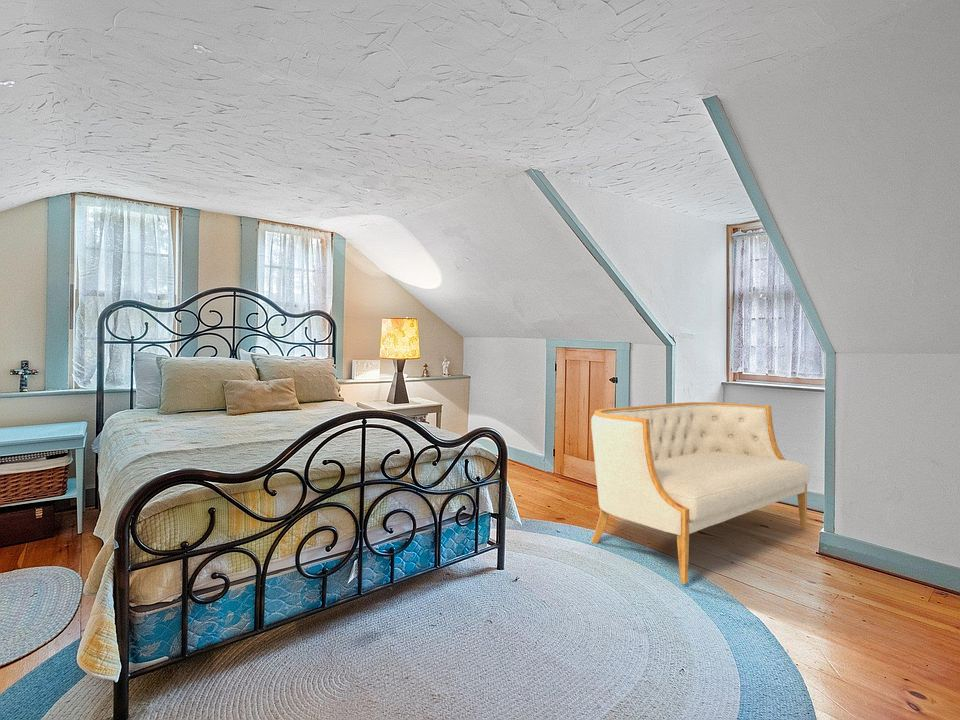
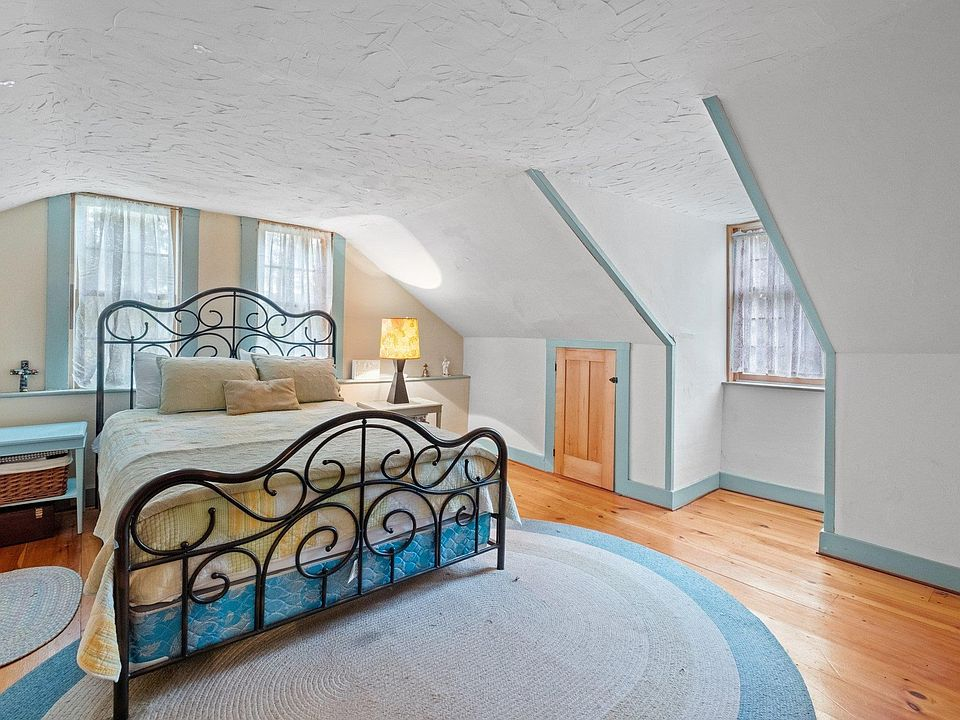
- sofa (697, 472)
